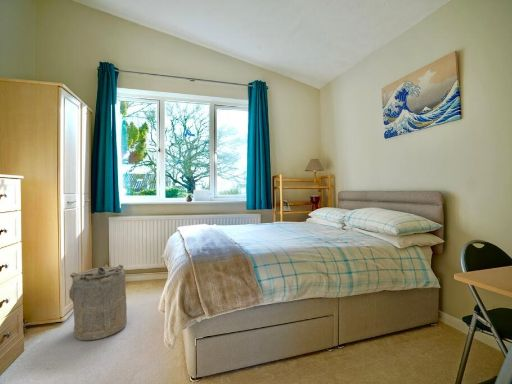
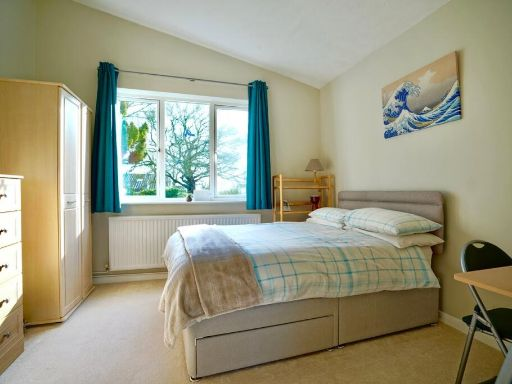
- laundry hamper (98, 297)
